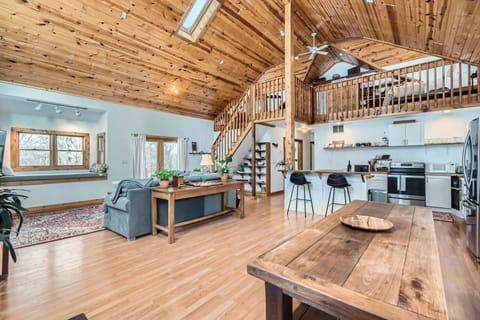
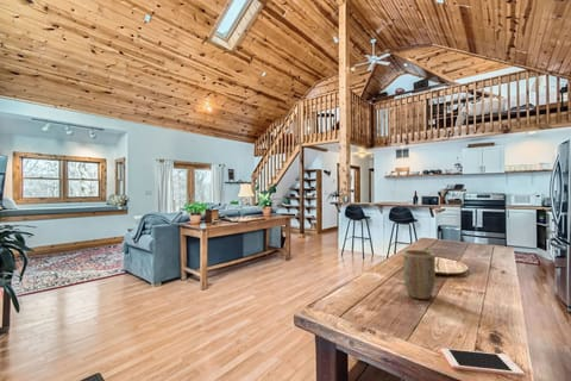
+ plant pot (419, 274)
+ cell phone (479, 361)
